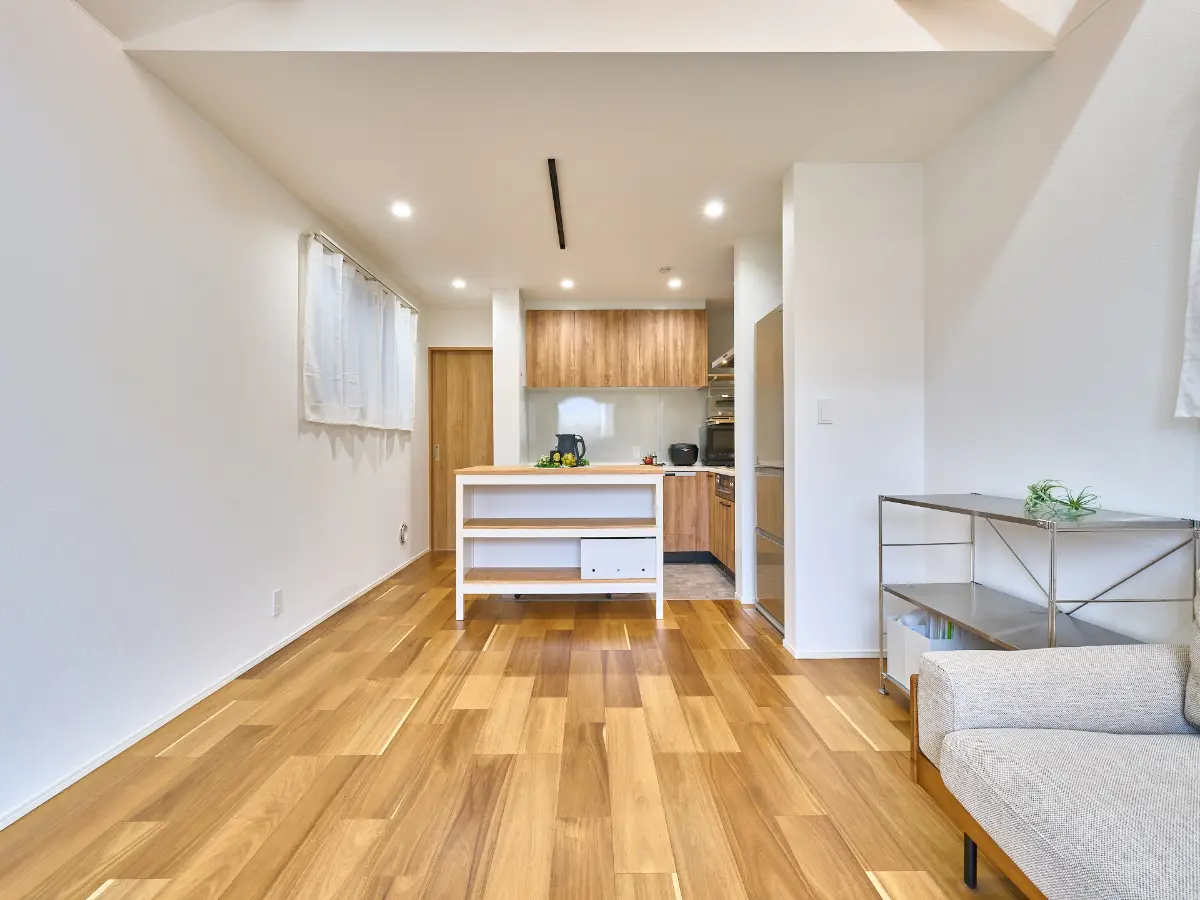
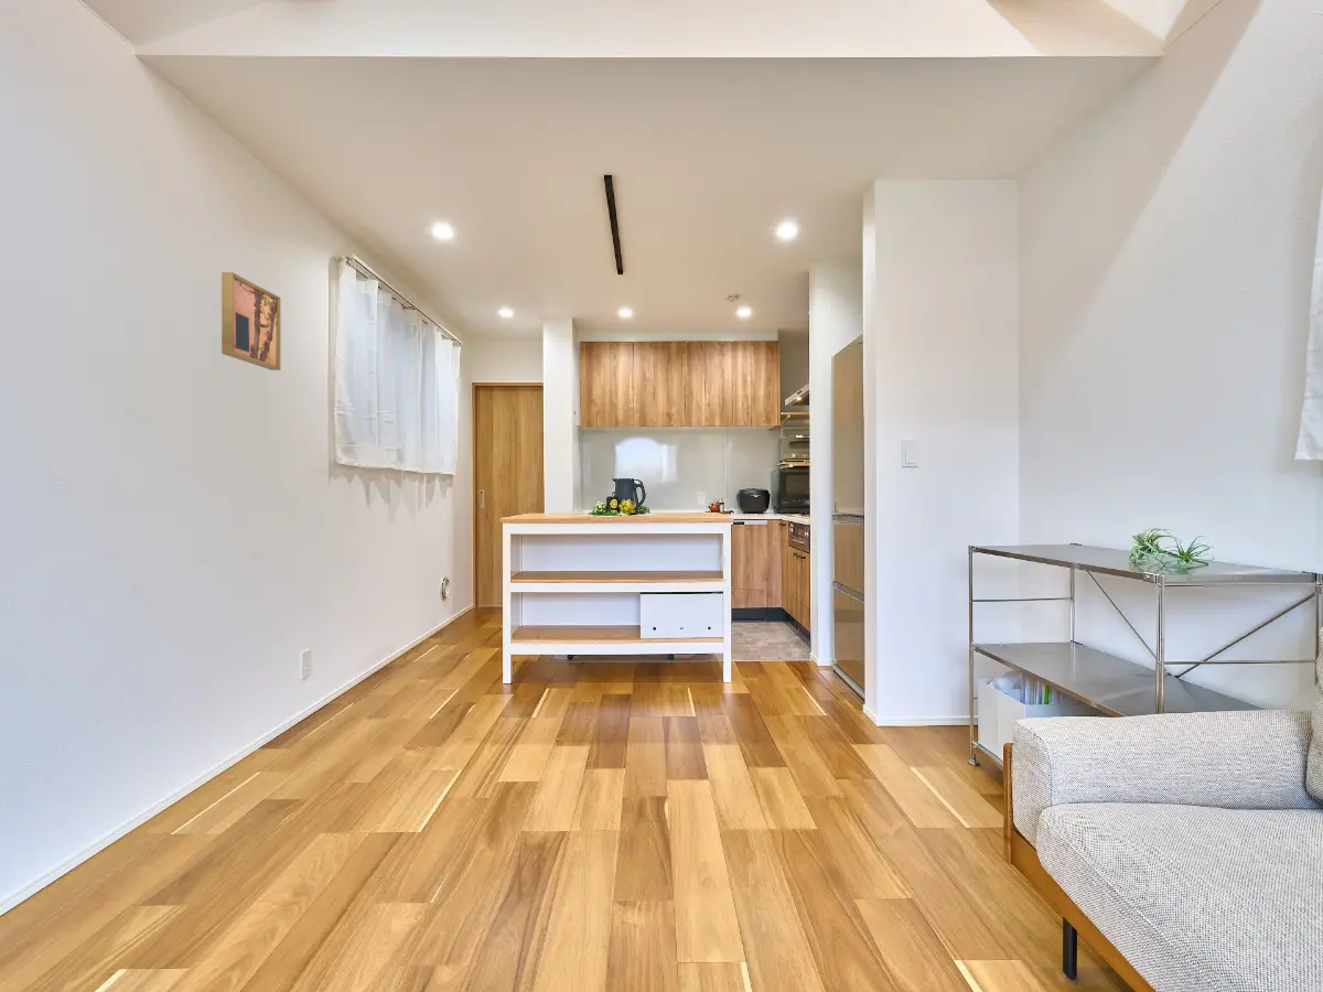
+ wall art (252, 324)
